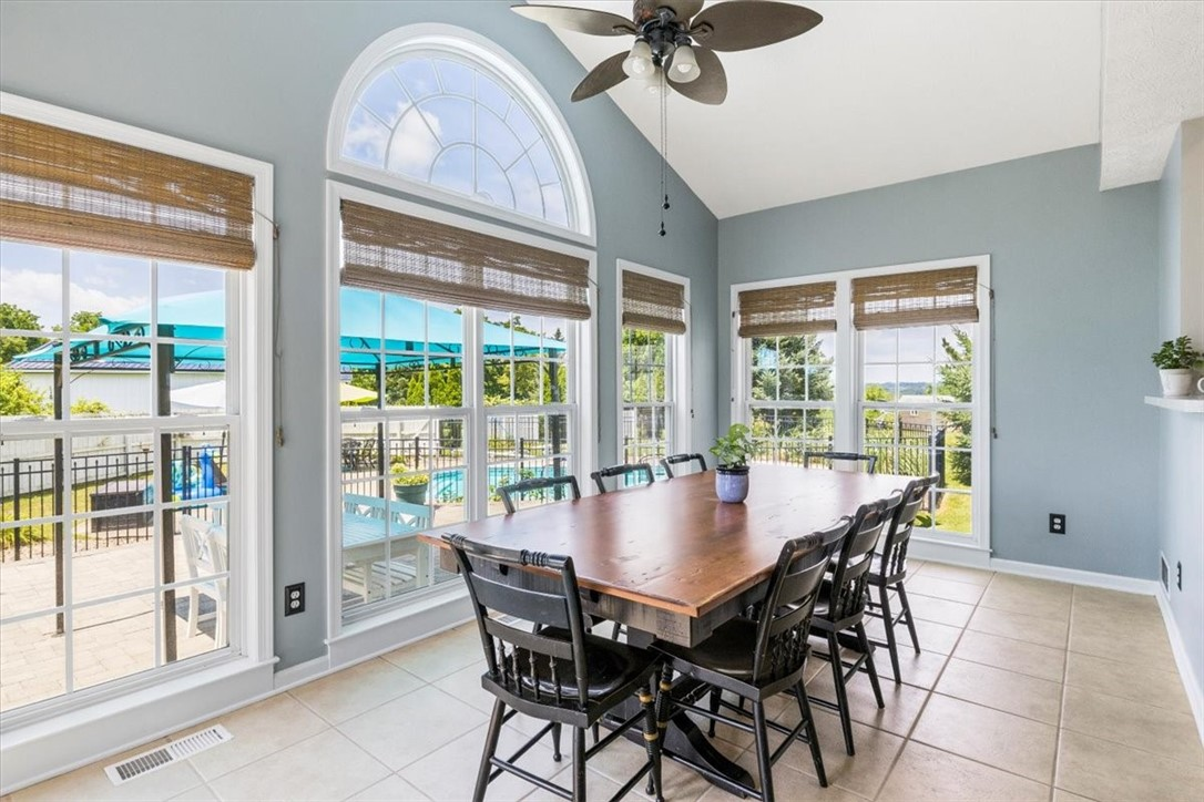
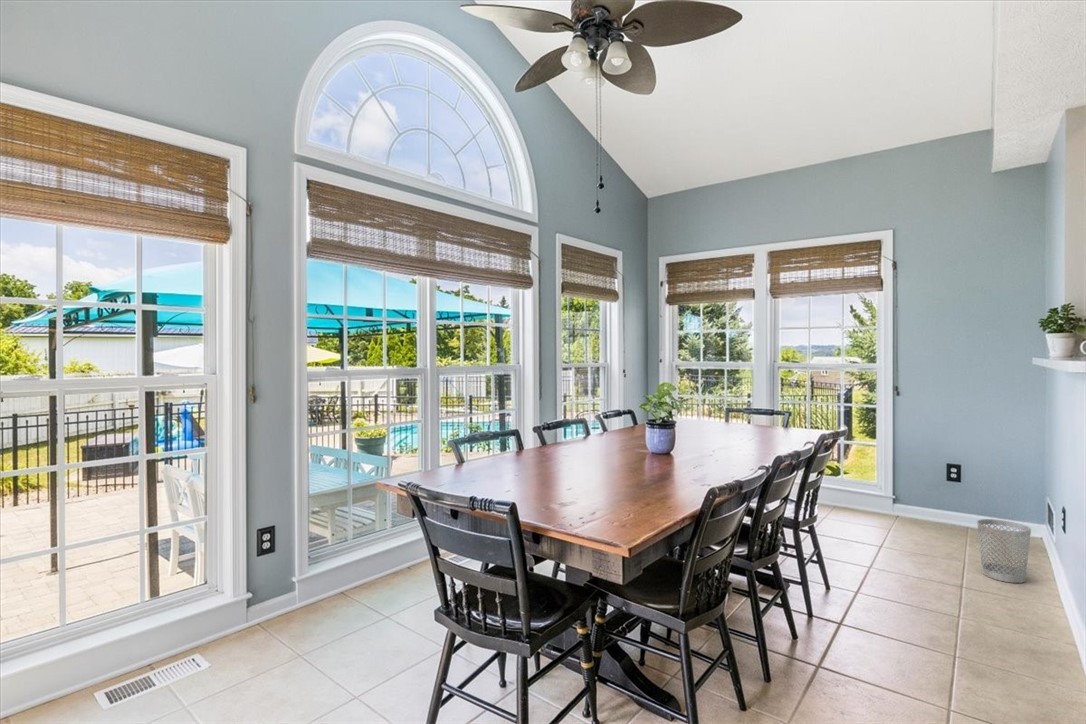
+ wastebasket (1003, 551)
